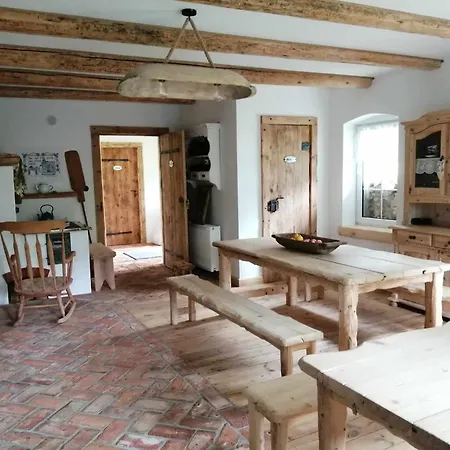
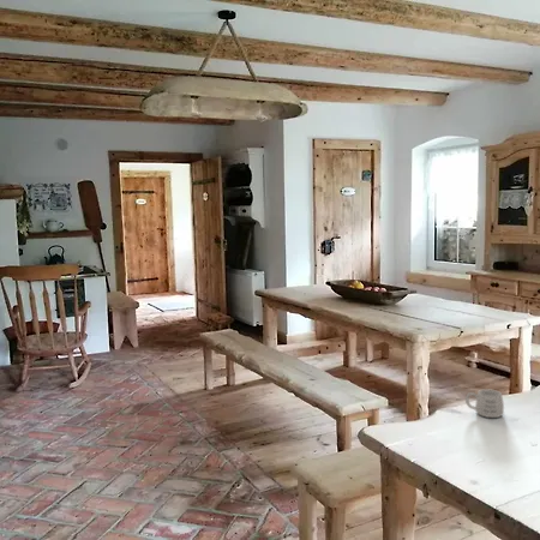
+ mug (484, 402)
